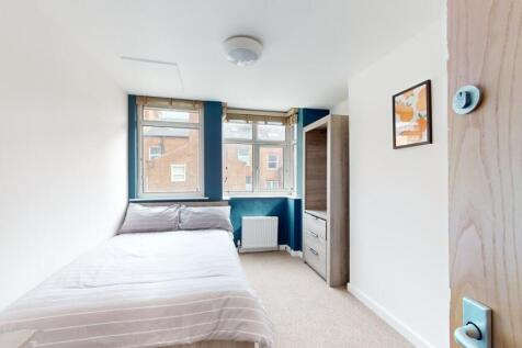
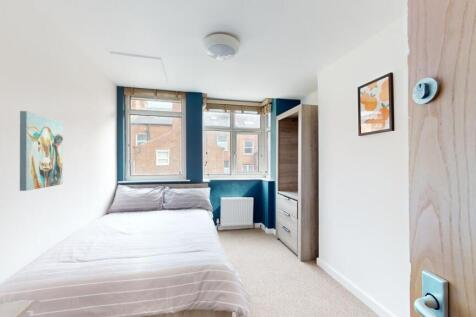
+ wall art (43, 152)
